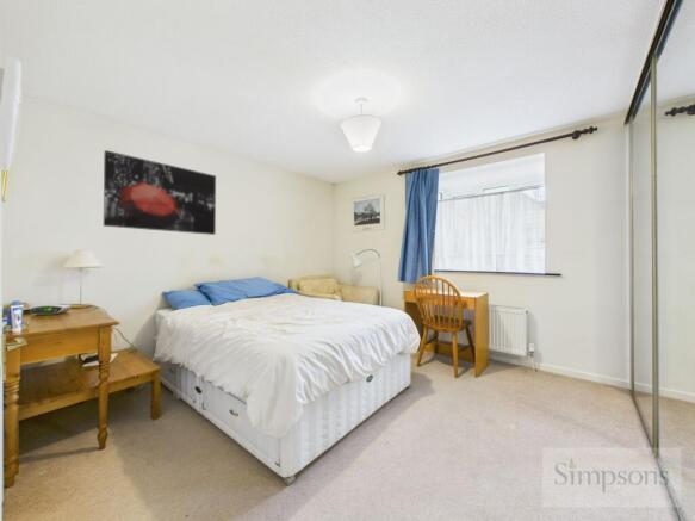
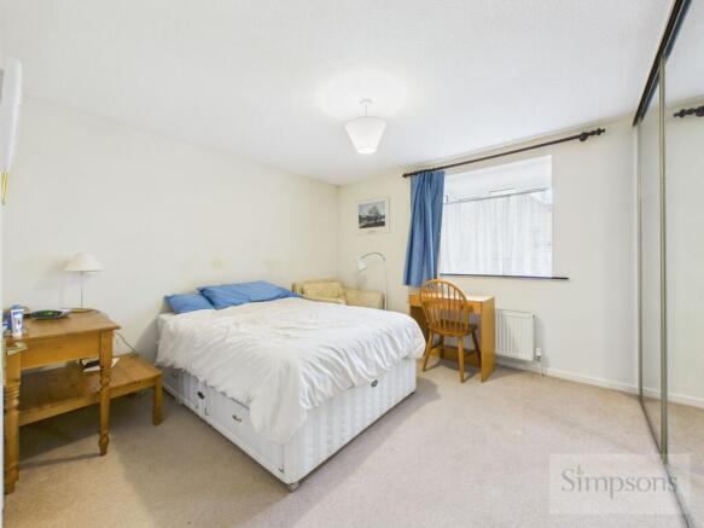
- wall art (166, 197)
